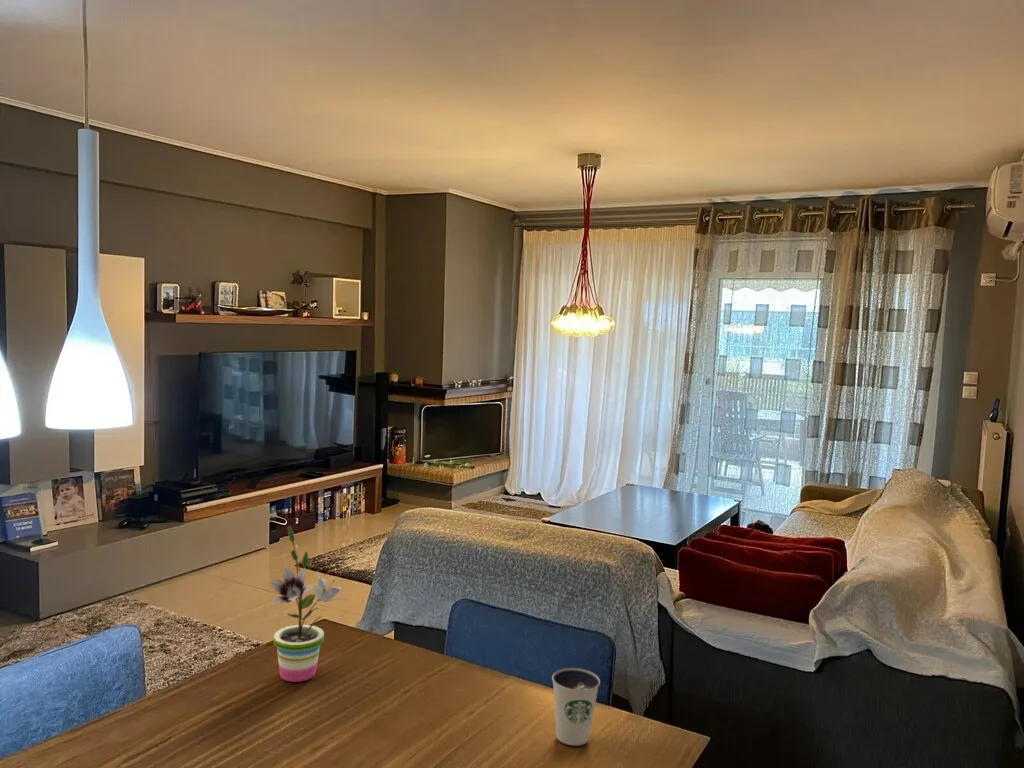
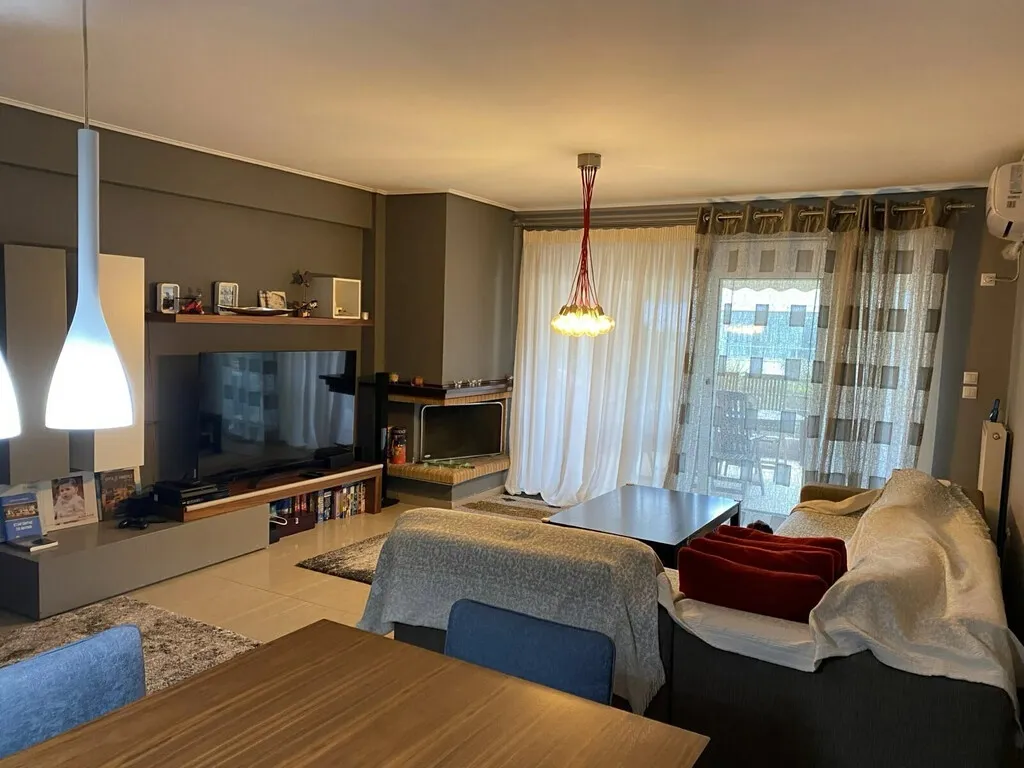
- potted plant (308, 605)
- dixie cup (574, 708)
